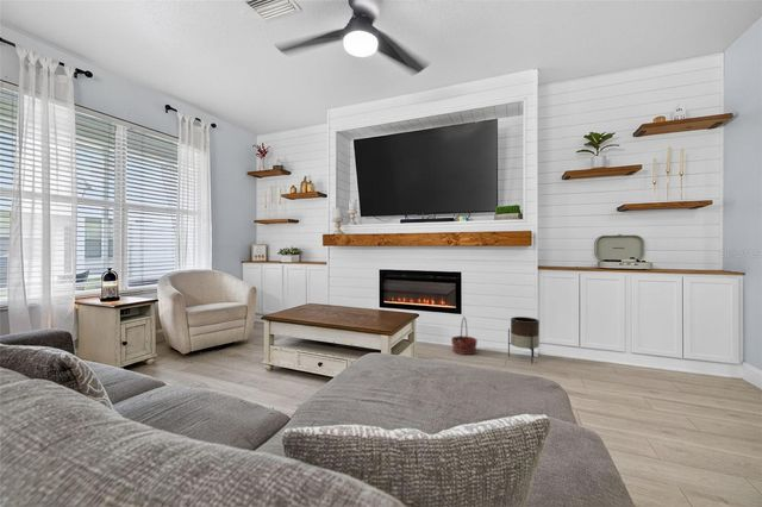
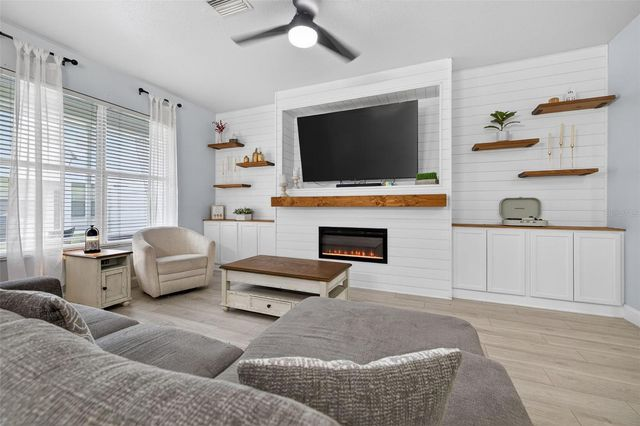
- planter (523, 338)
- basket (466, 333)
